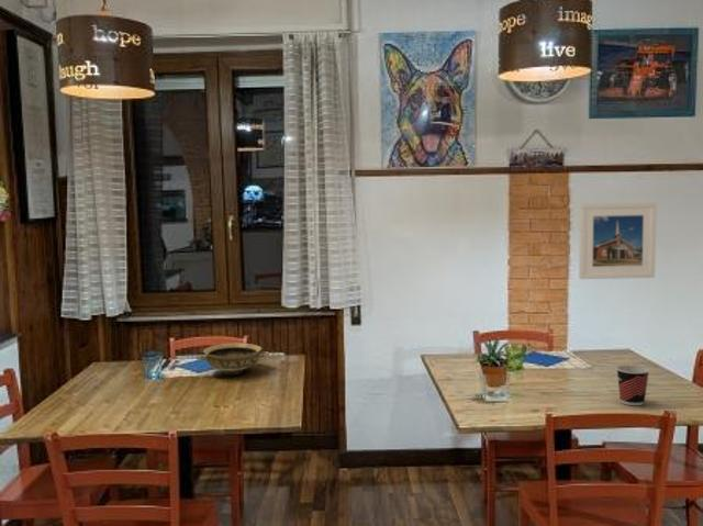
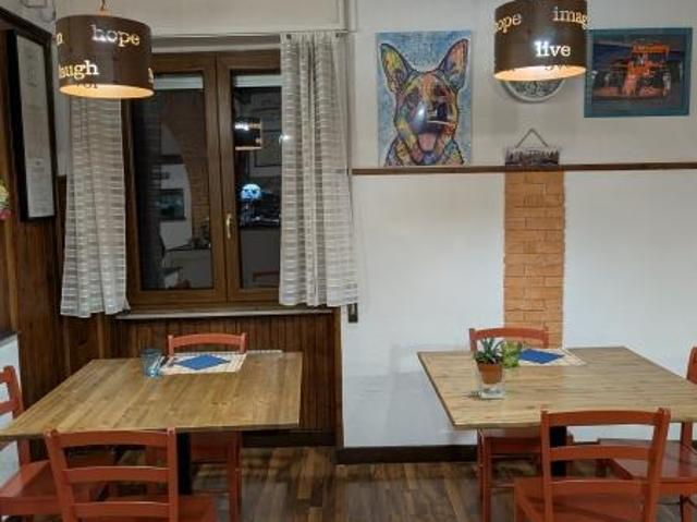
- ceramic bowl (233, 360)
- cup (632, 385)
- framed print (617, 240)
